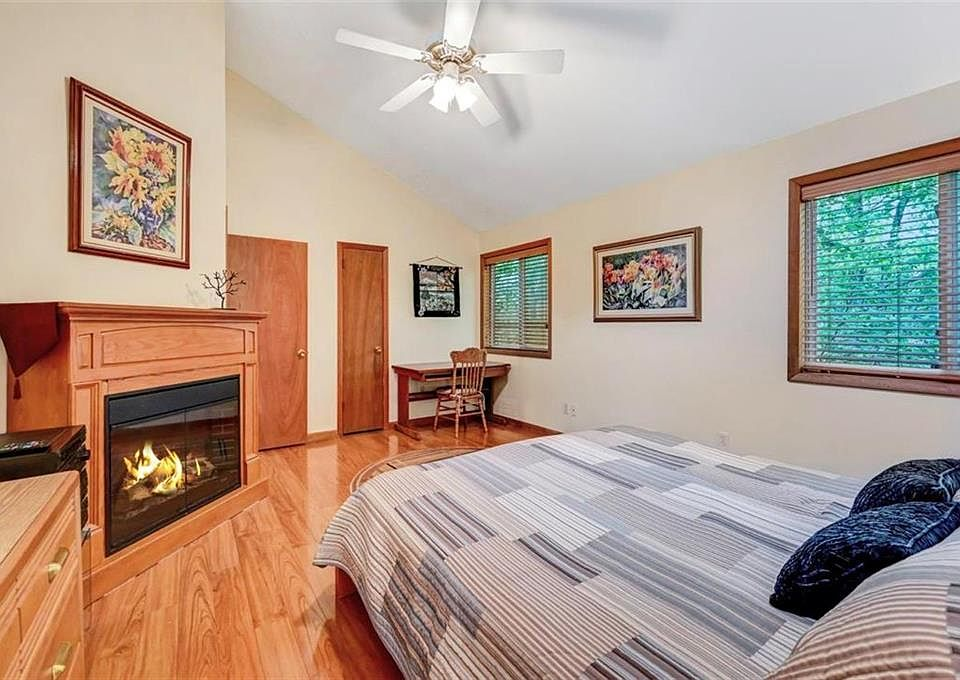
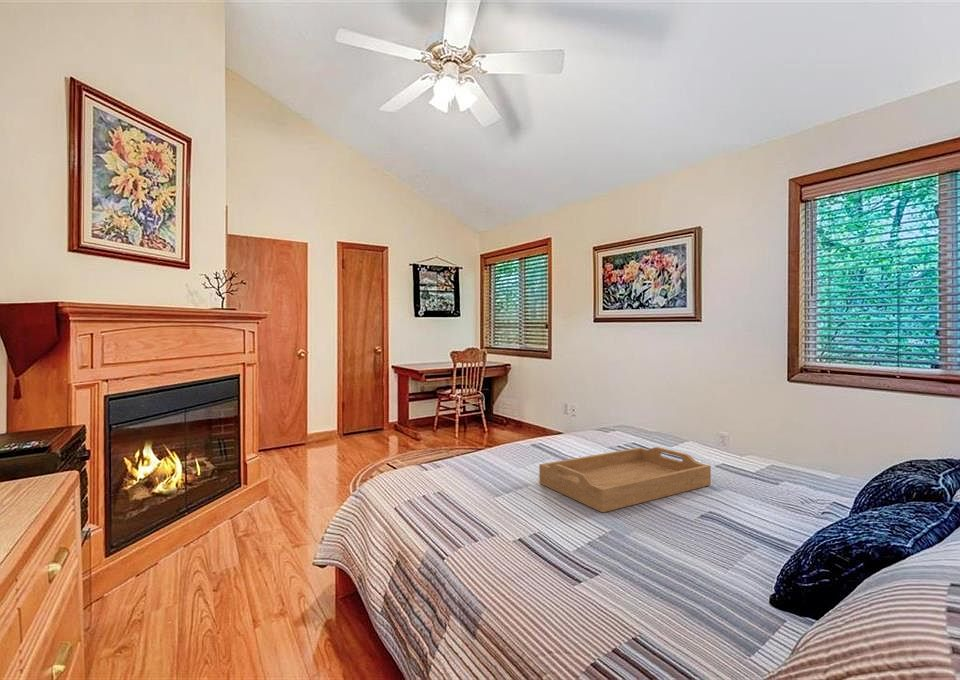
+ serving tray (624, 471)
